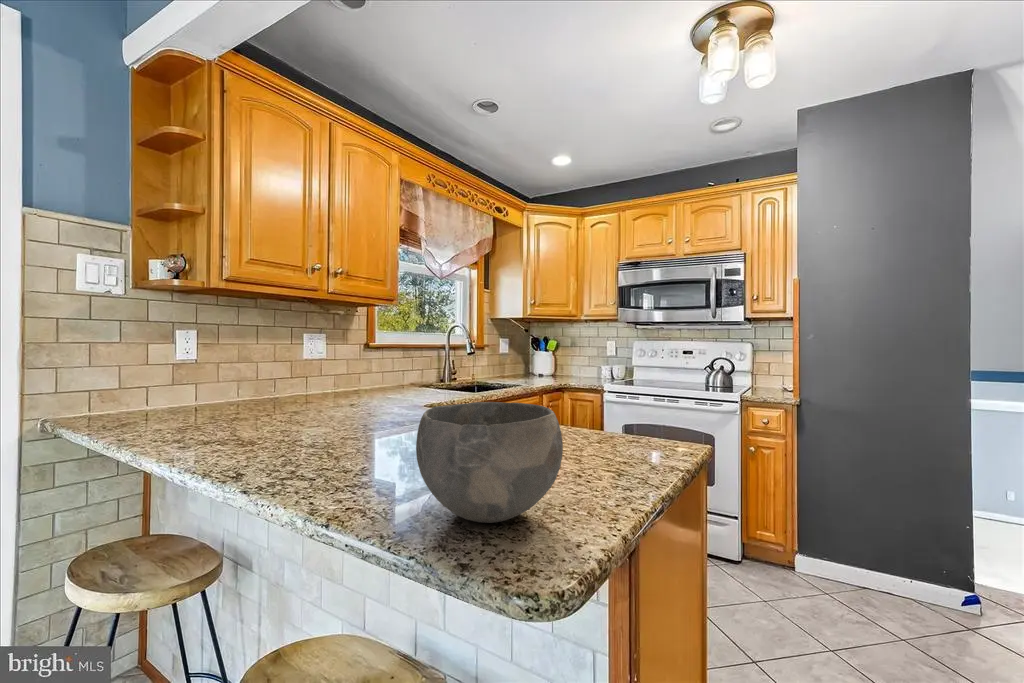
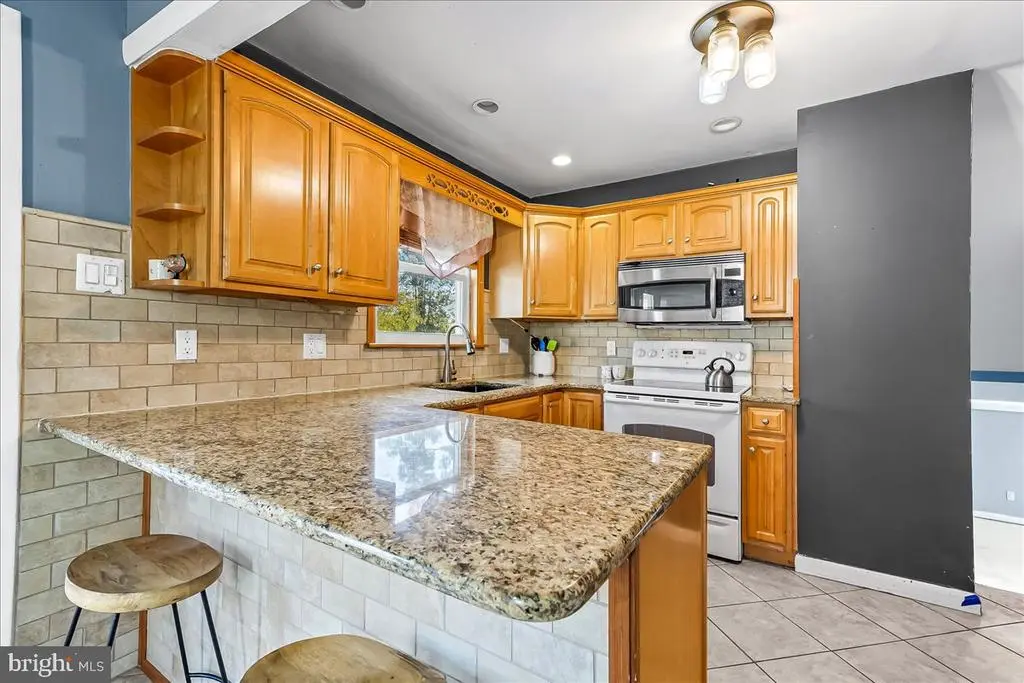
- bowl (489, 461)
